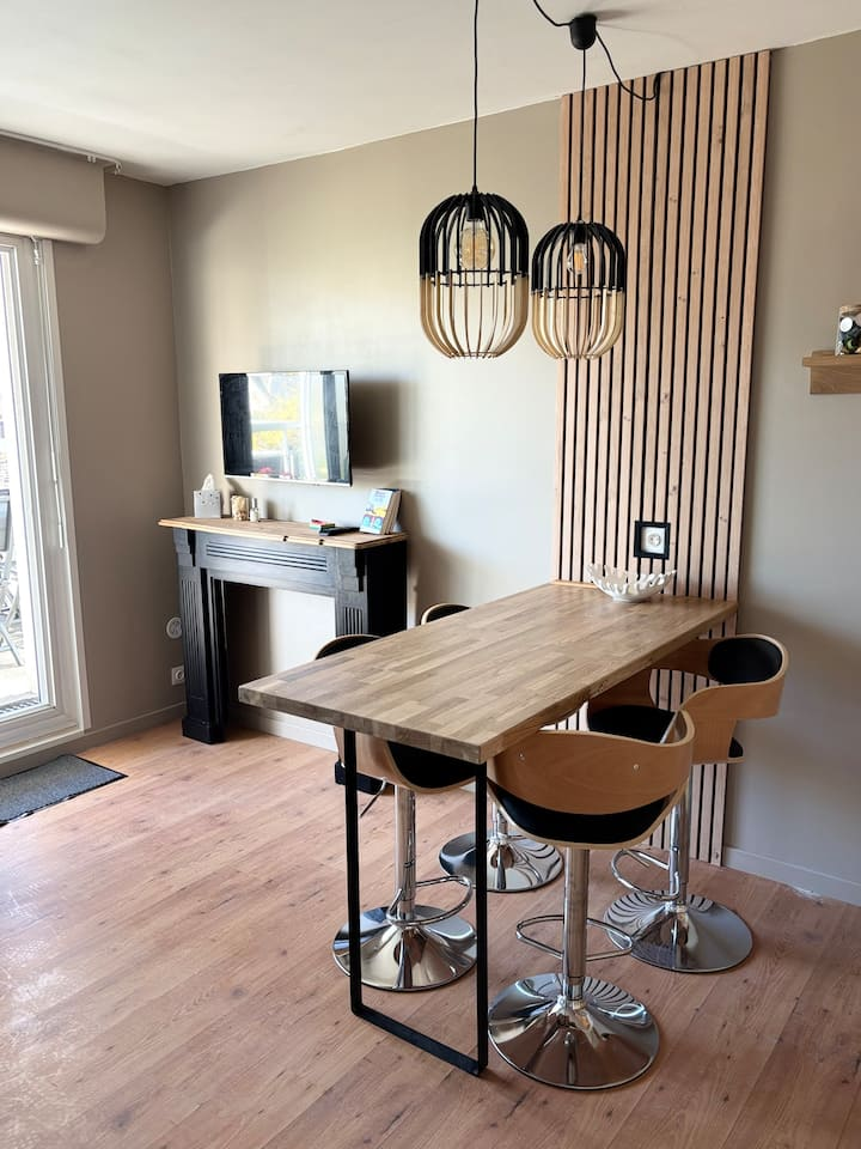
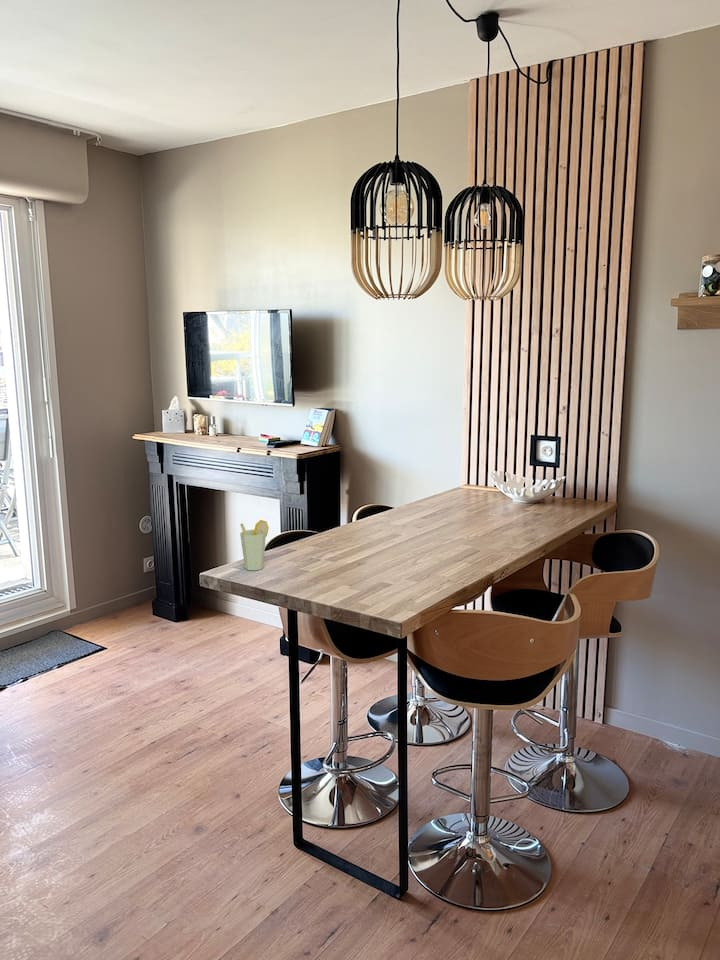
+ cup (255, 543)
